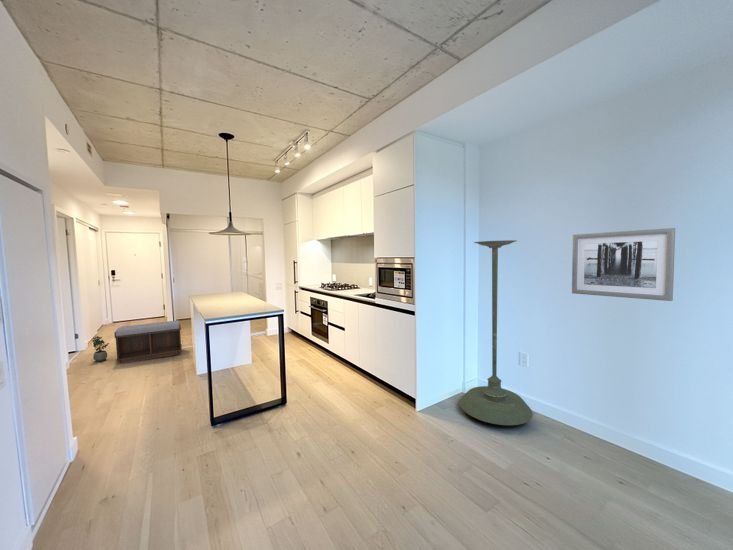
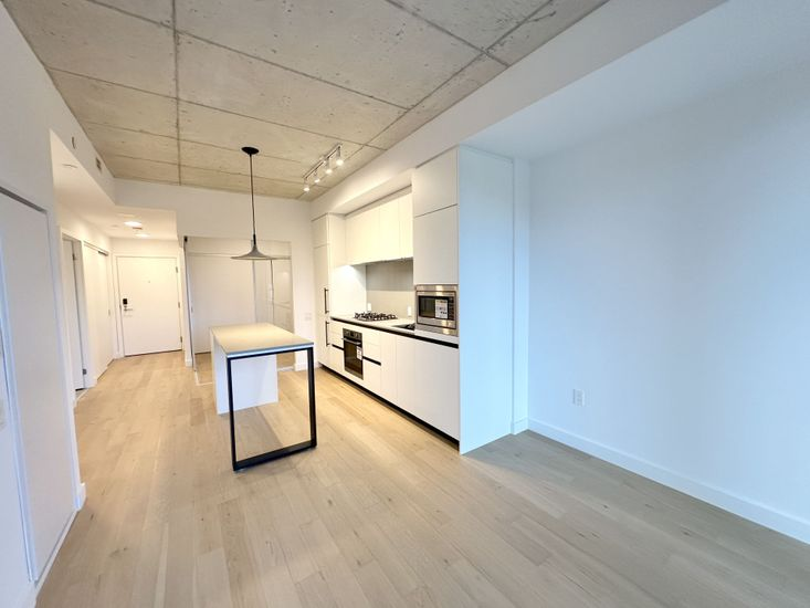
- potted plant (100, 348)
- plant stand (494, 328)
- bench (150, 340)
- wall art (617, 264)
